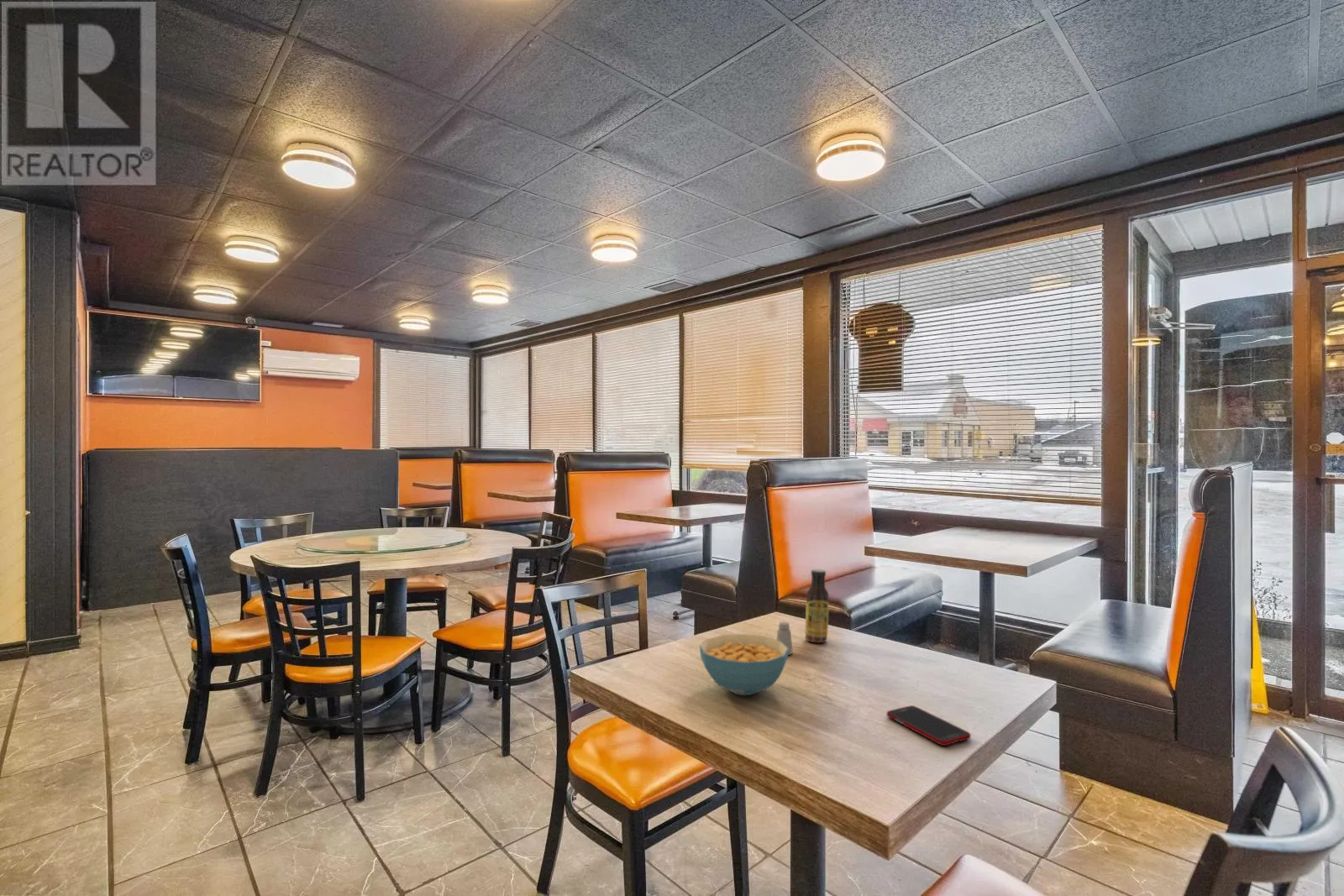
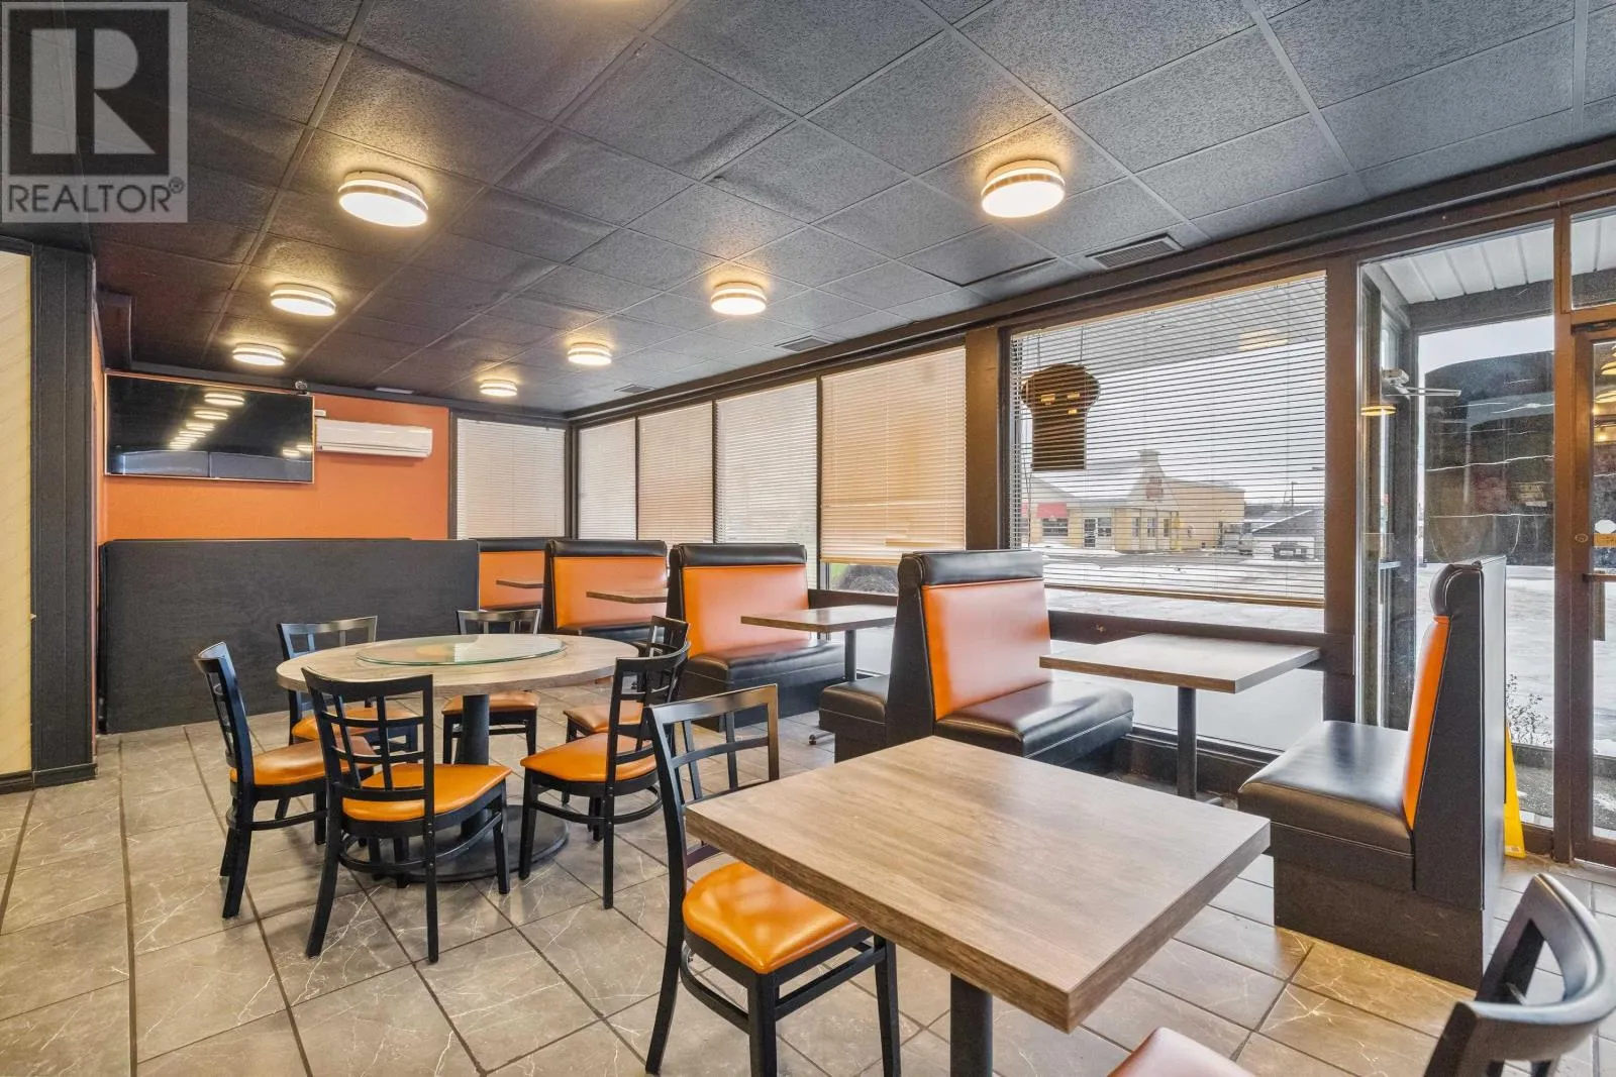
- cell phone (927, 725)
- cereal bowl (743, 668)
- saltshaker (784, 637)
- sauce bottle (816, 605)
